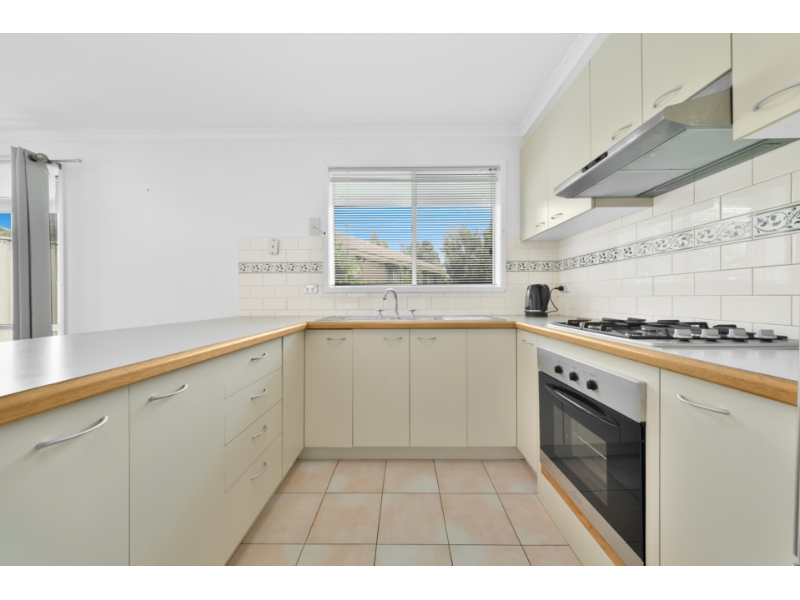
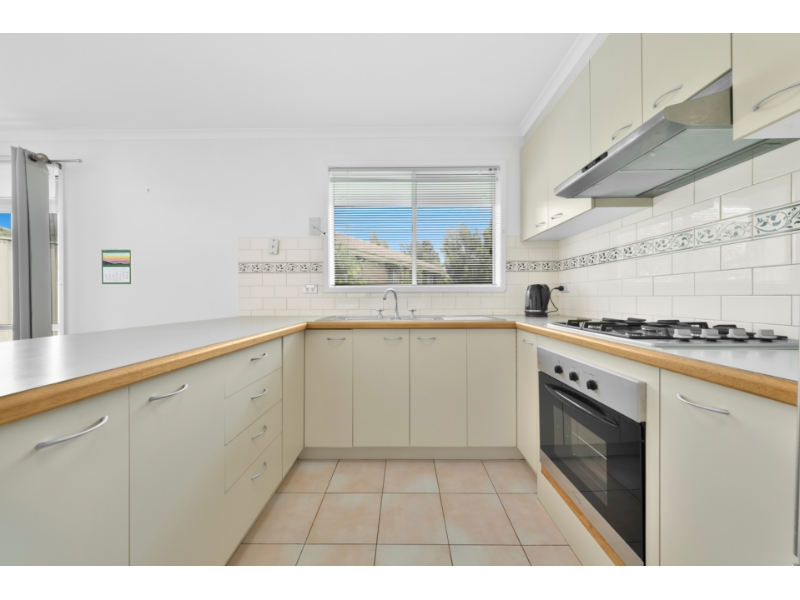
+ calendar (116, 266)
